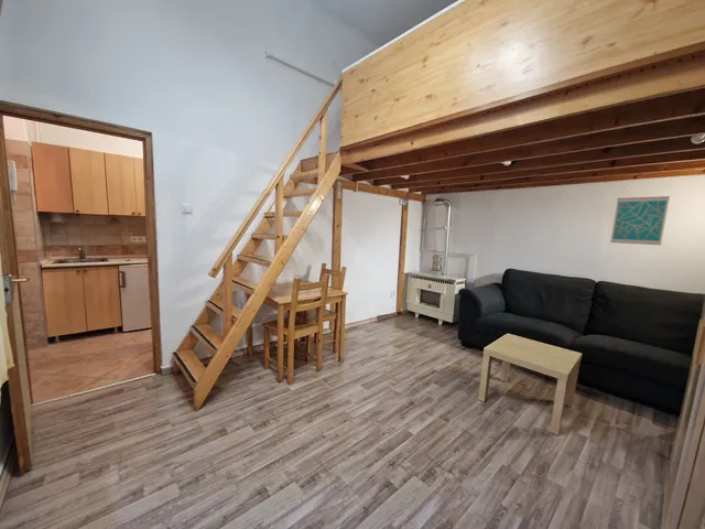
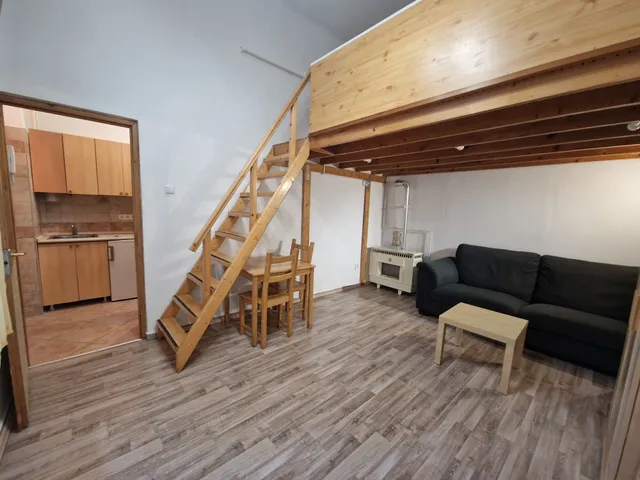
- wall art (638, 220)
